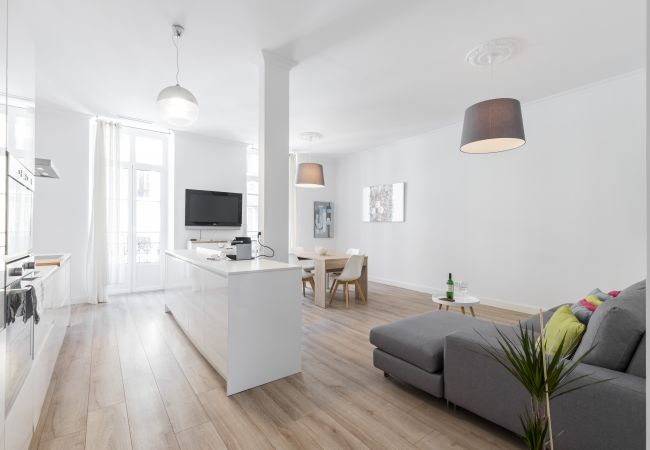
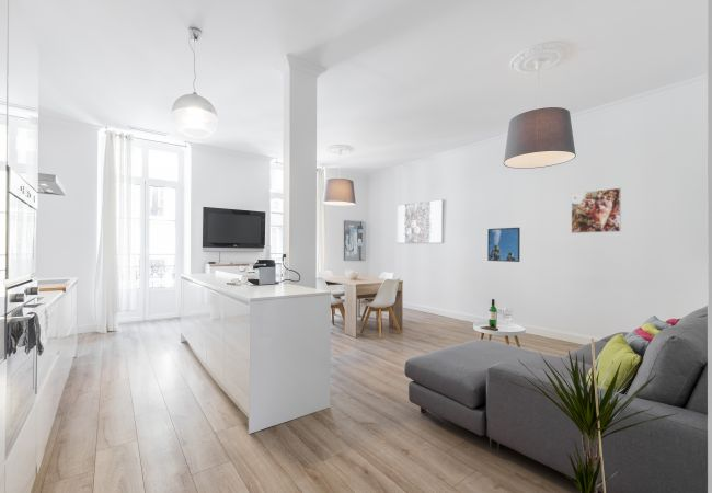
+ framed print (595, 211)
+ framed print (503, 244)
